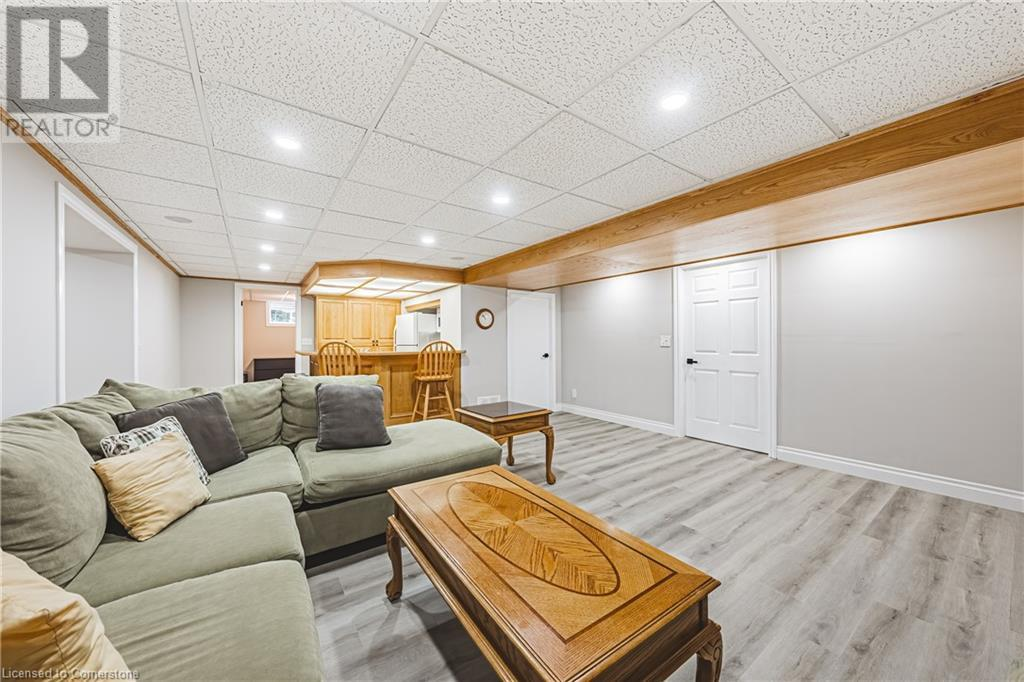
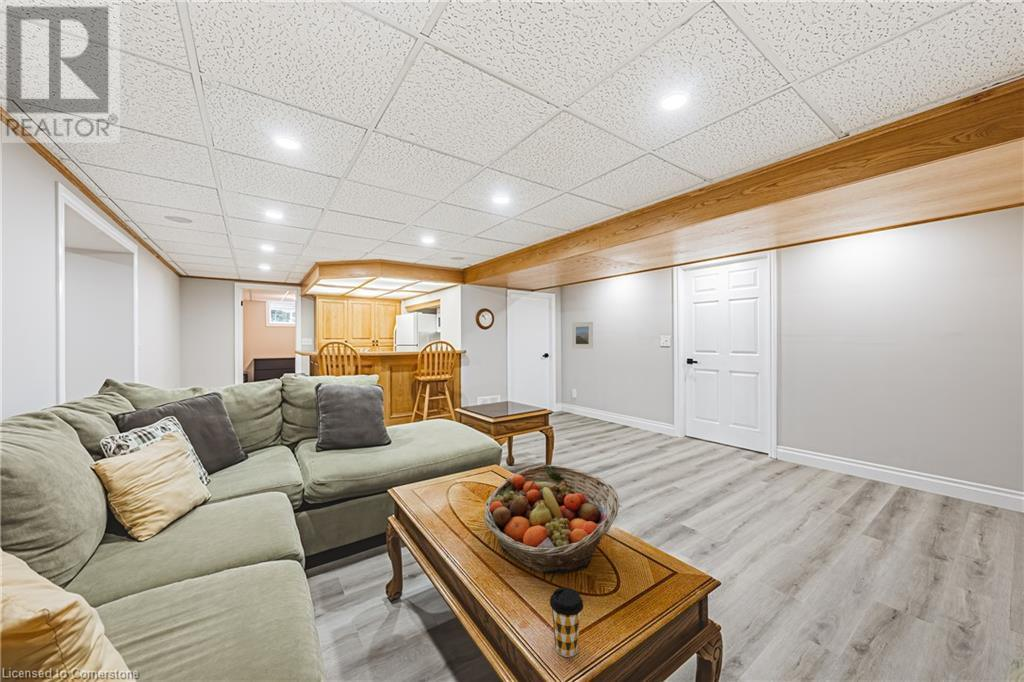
+ coffee cup (566, 622)
+ fruit basket (548, 513)
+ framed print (582, 335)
